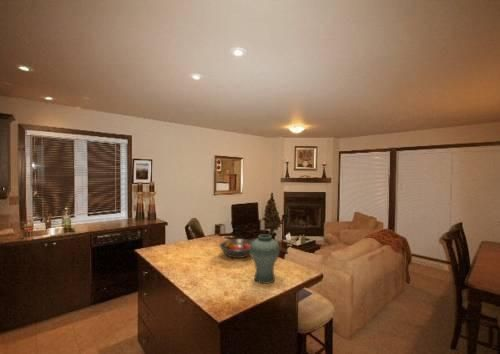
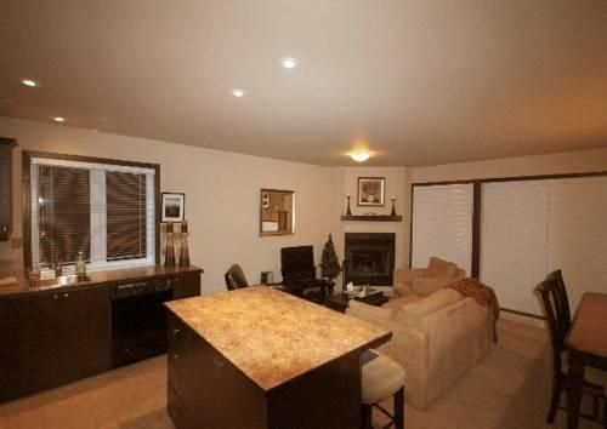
- fruit bowl (238, 248)
- vase (264, 257)
